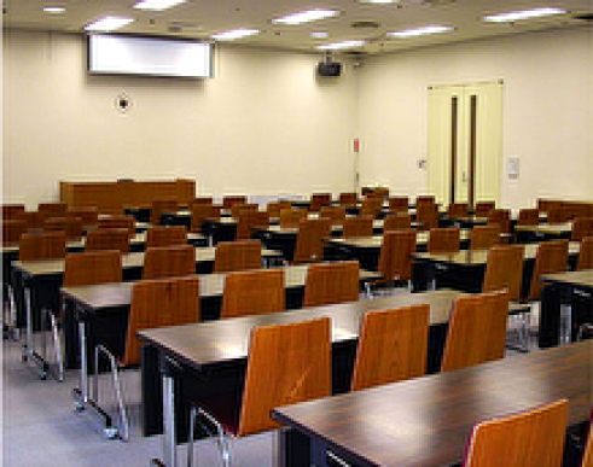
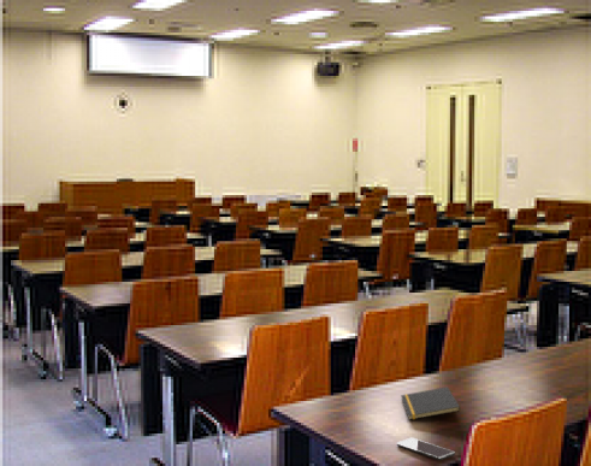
+ smartphone (425, 448)
+ notepad (429, 402)
